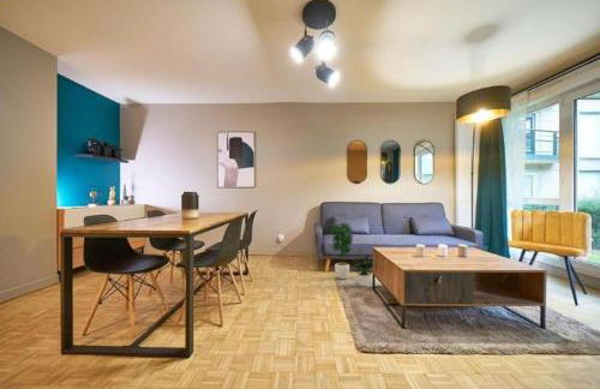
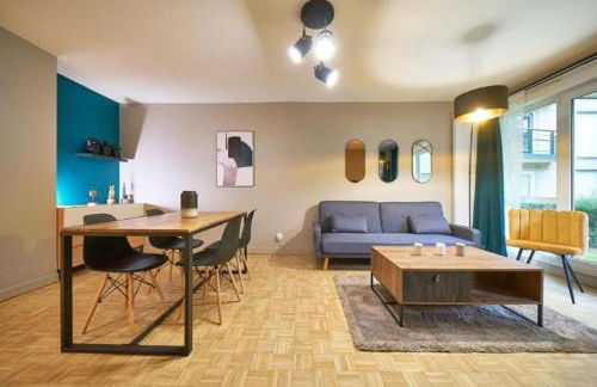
- potted plant (350, 250)
